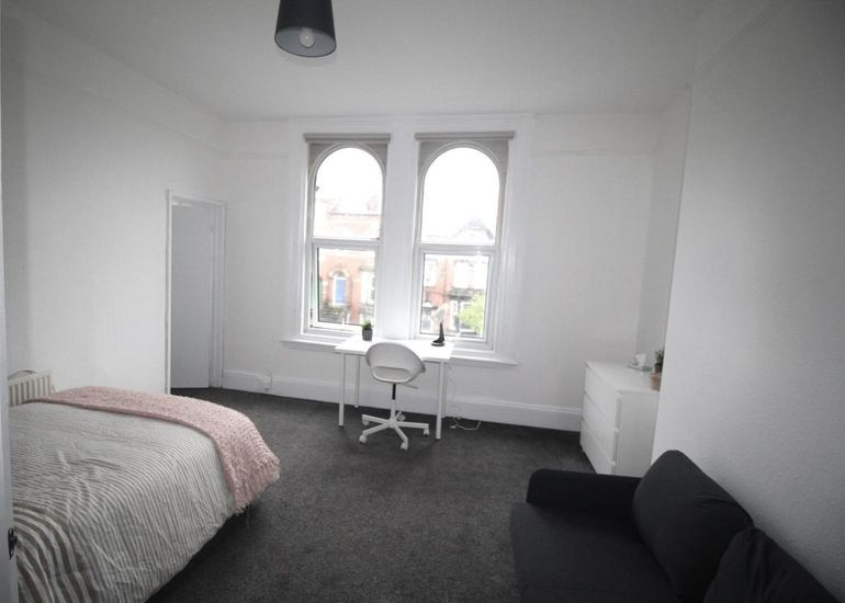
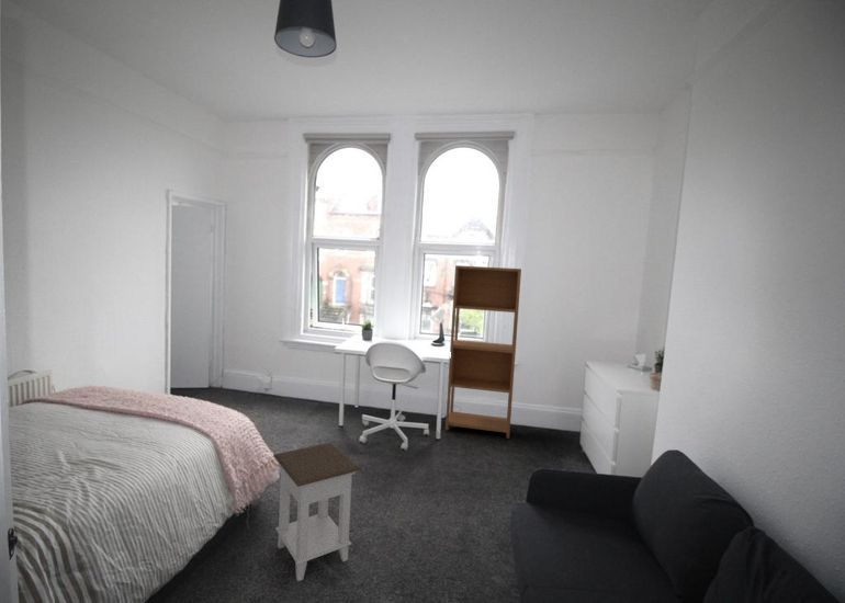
+ bookcase (483, 349)
+ nightstand (318, 507)
